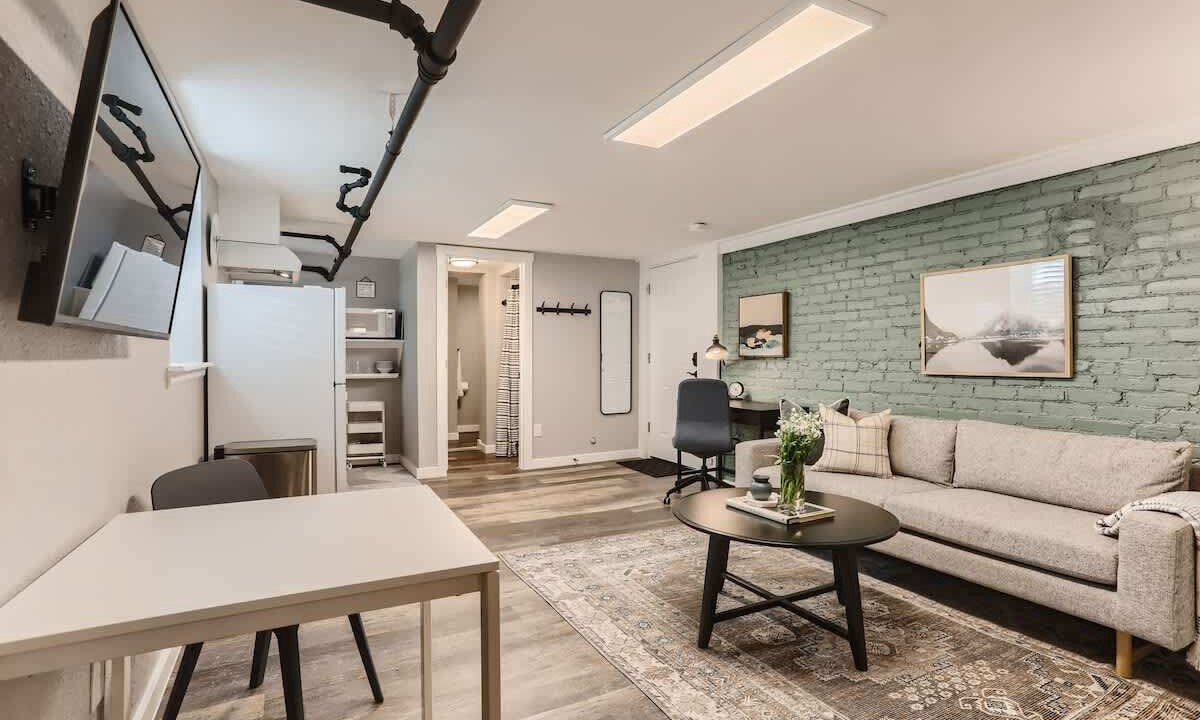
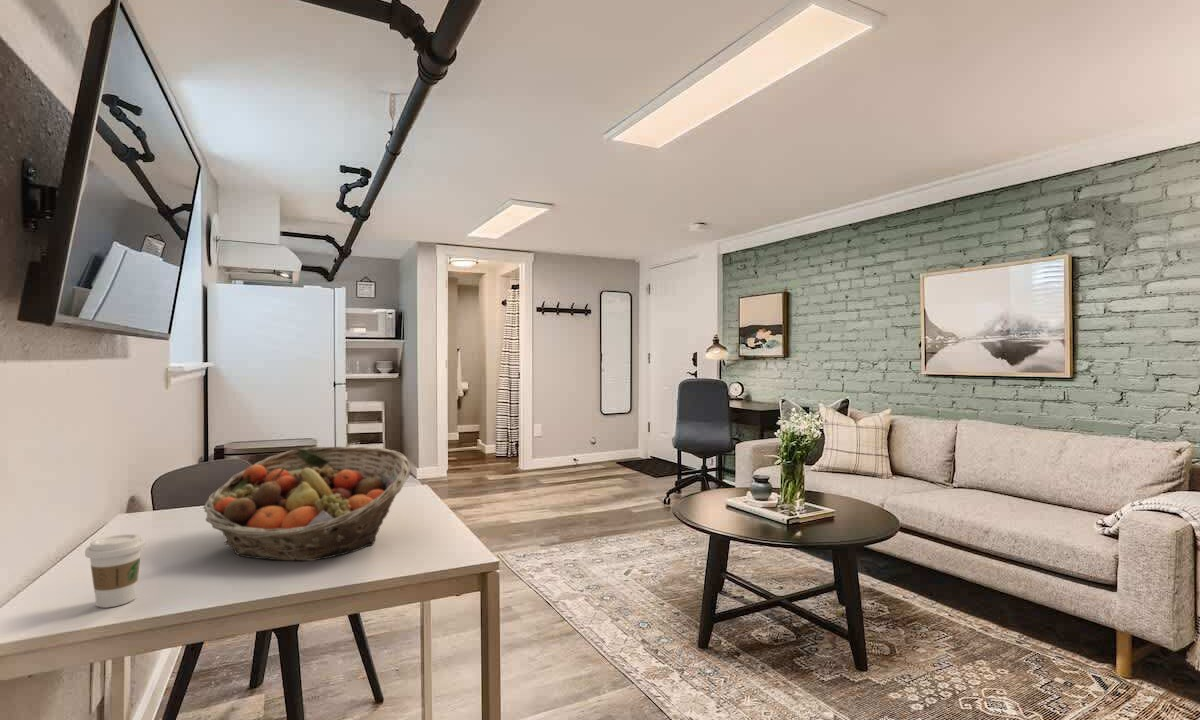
+ fruit basket (312, 498)
+ coffee cup (116, 569)
